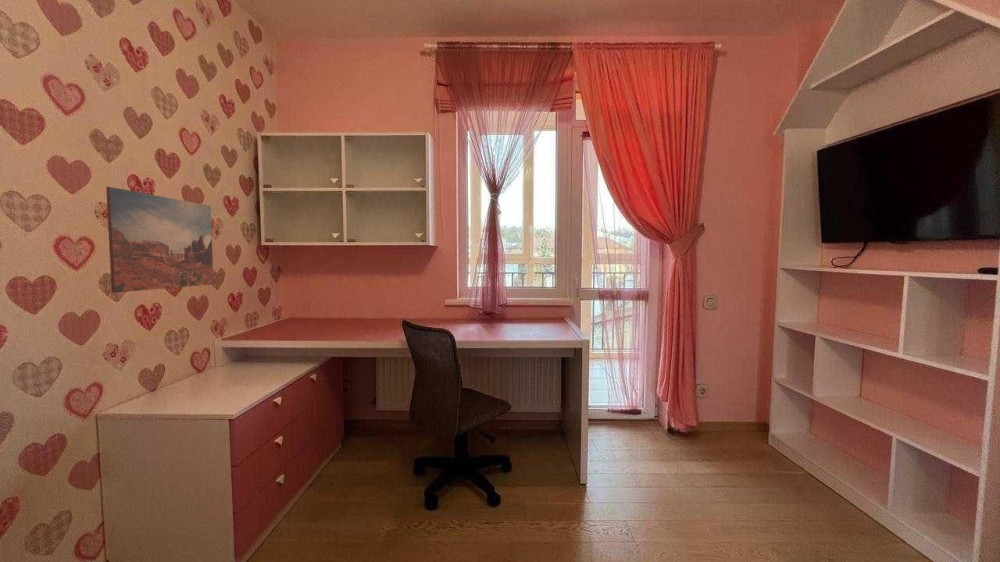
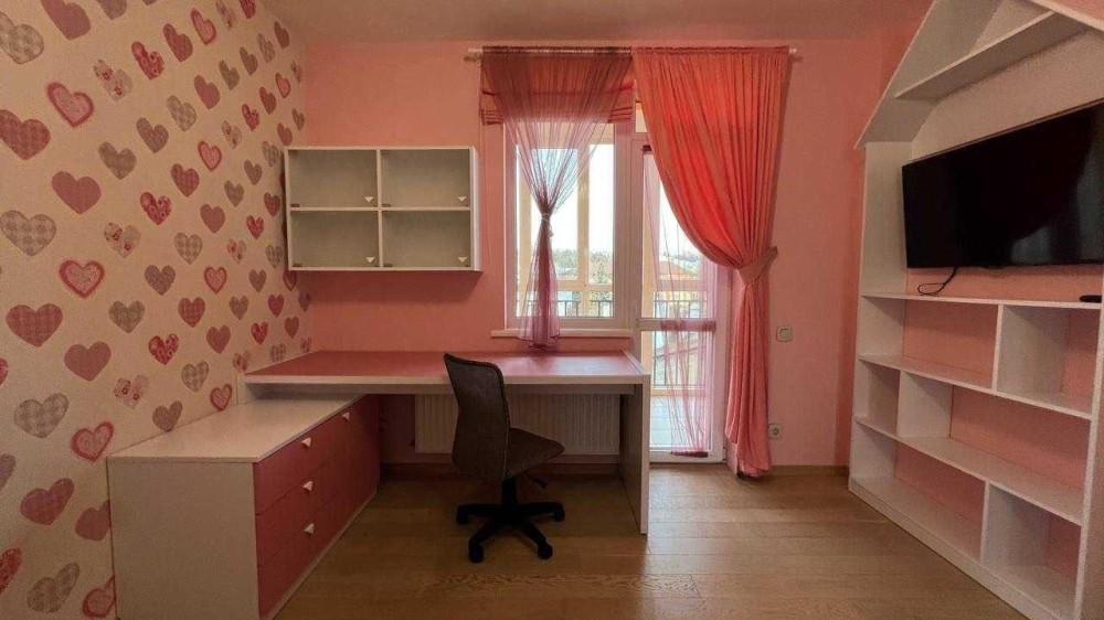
- wall art (168, 243)
